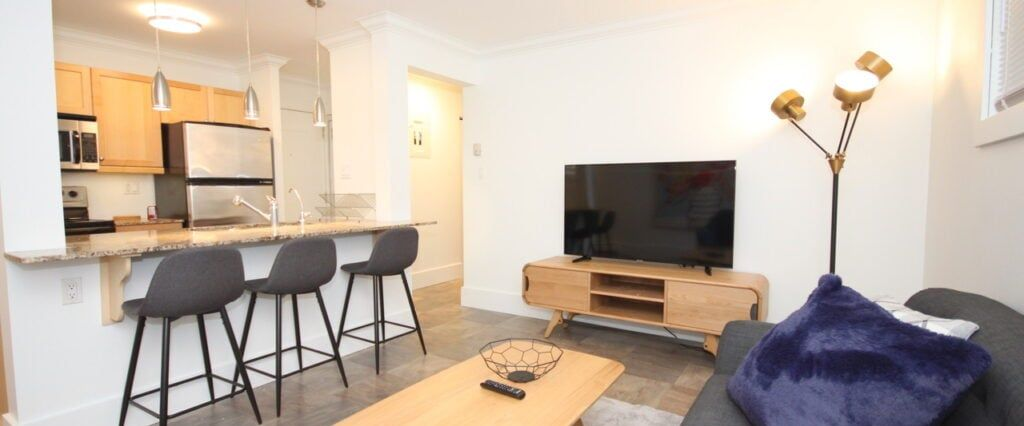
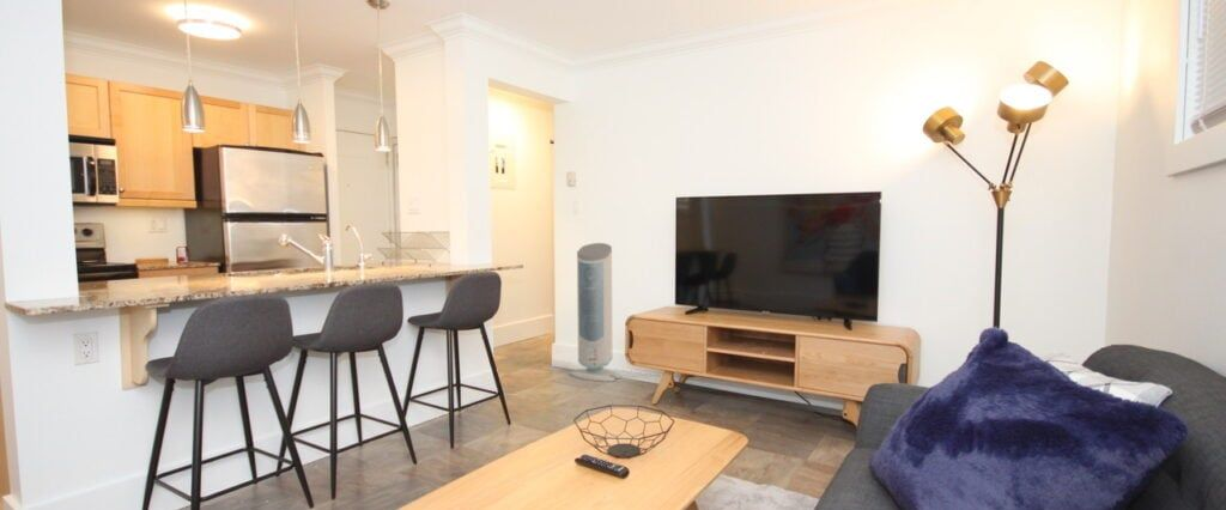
+ air purifier (594, 309)
